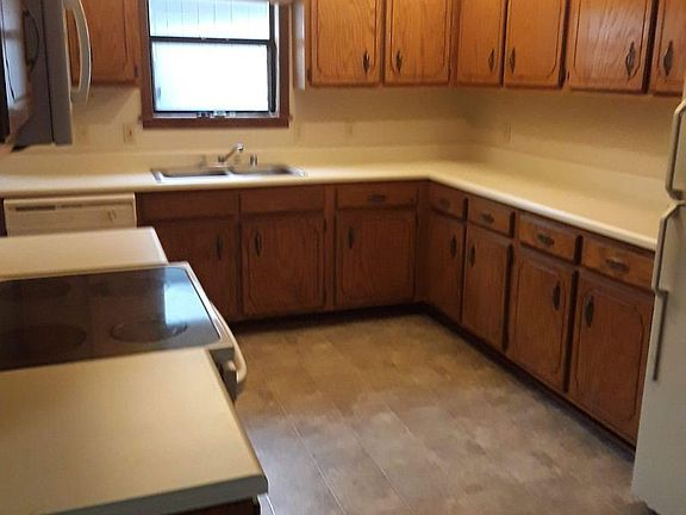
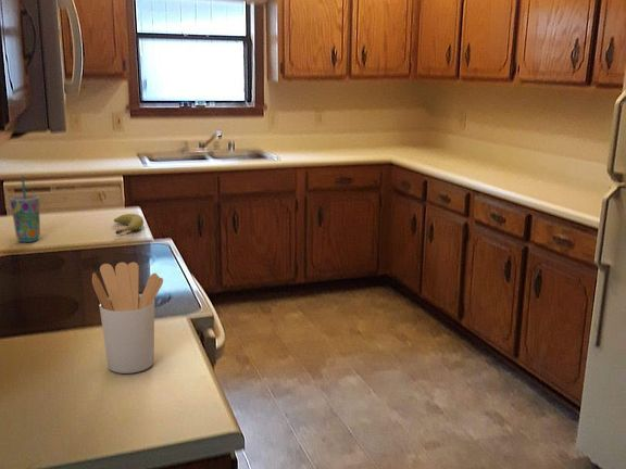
+ fruit (128, 221)
+ utensil holder (125, 314)
+ cup (25, 208)
